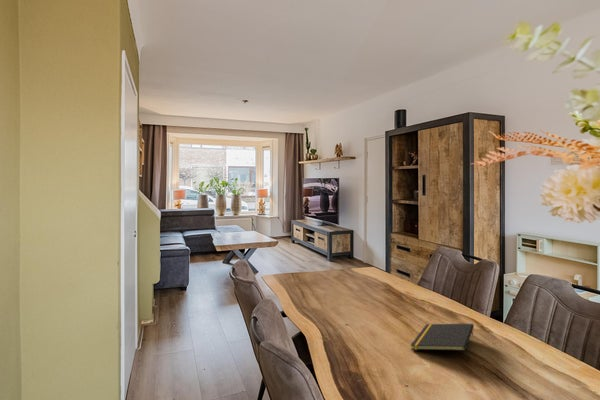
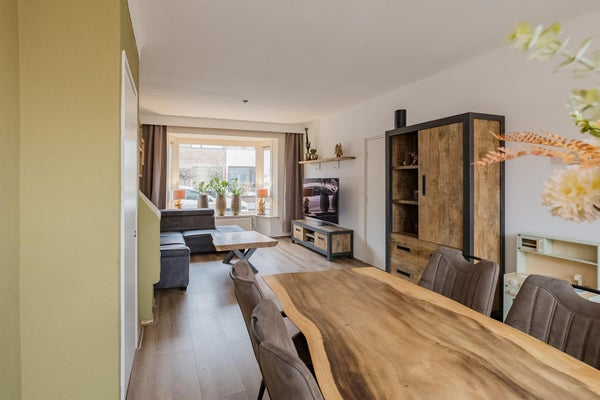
- notepad (443, 336)
